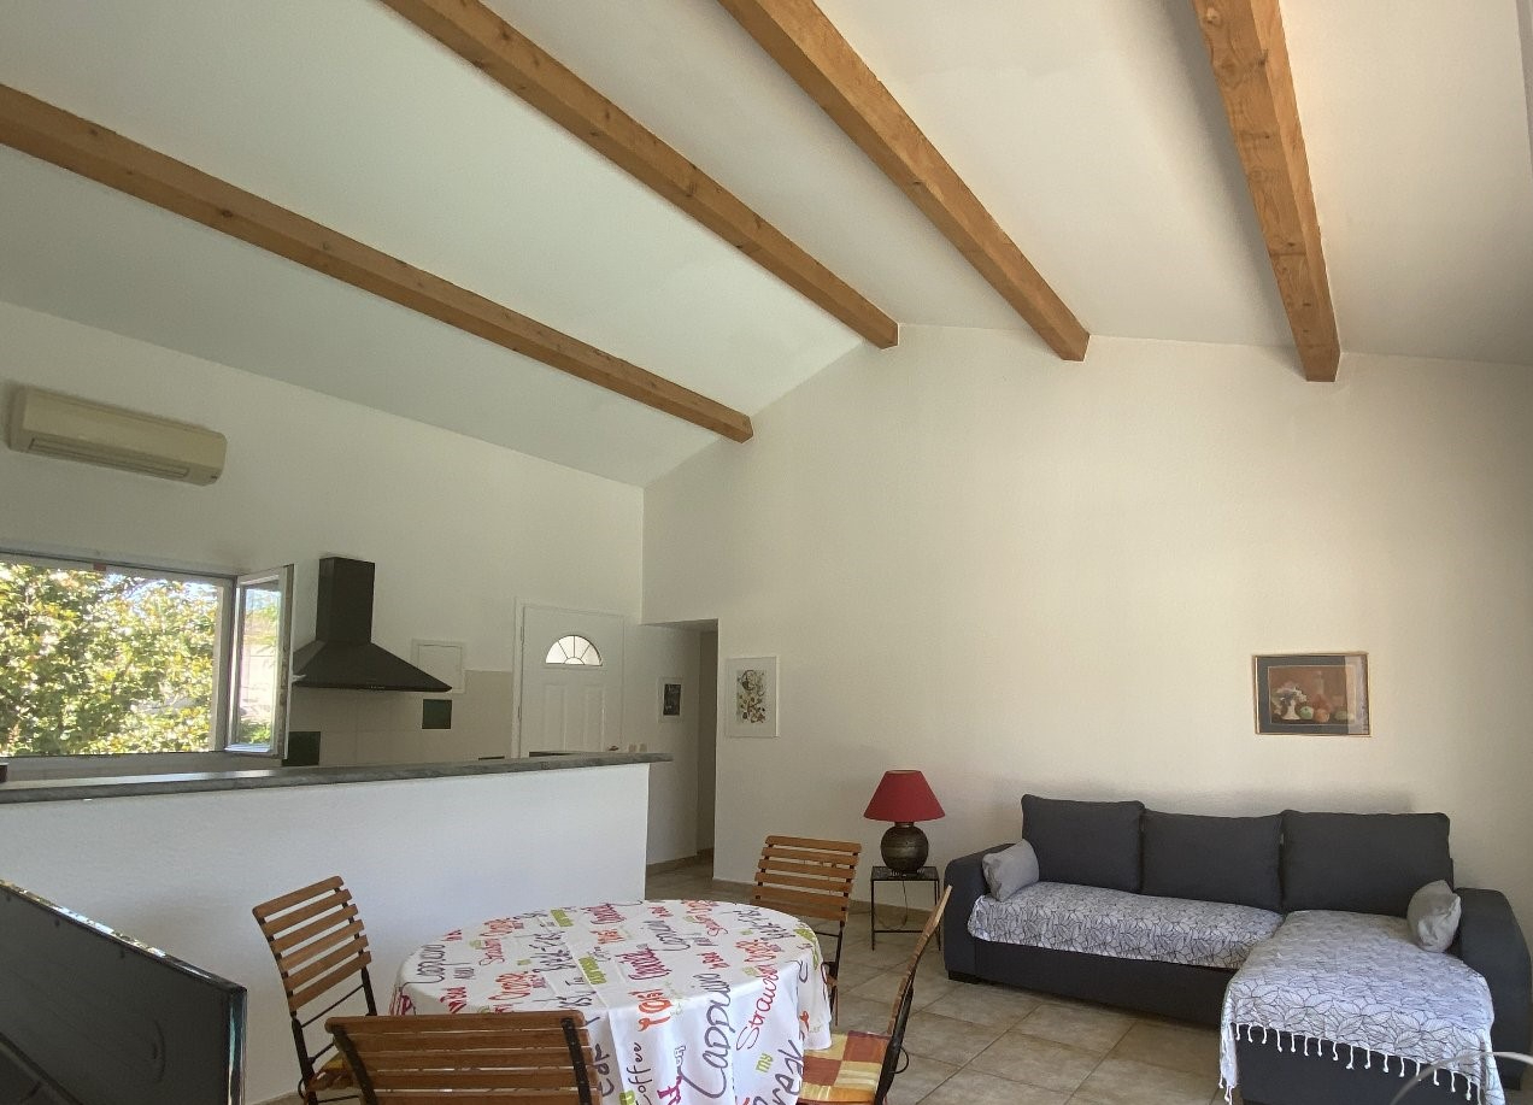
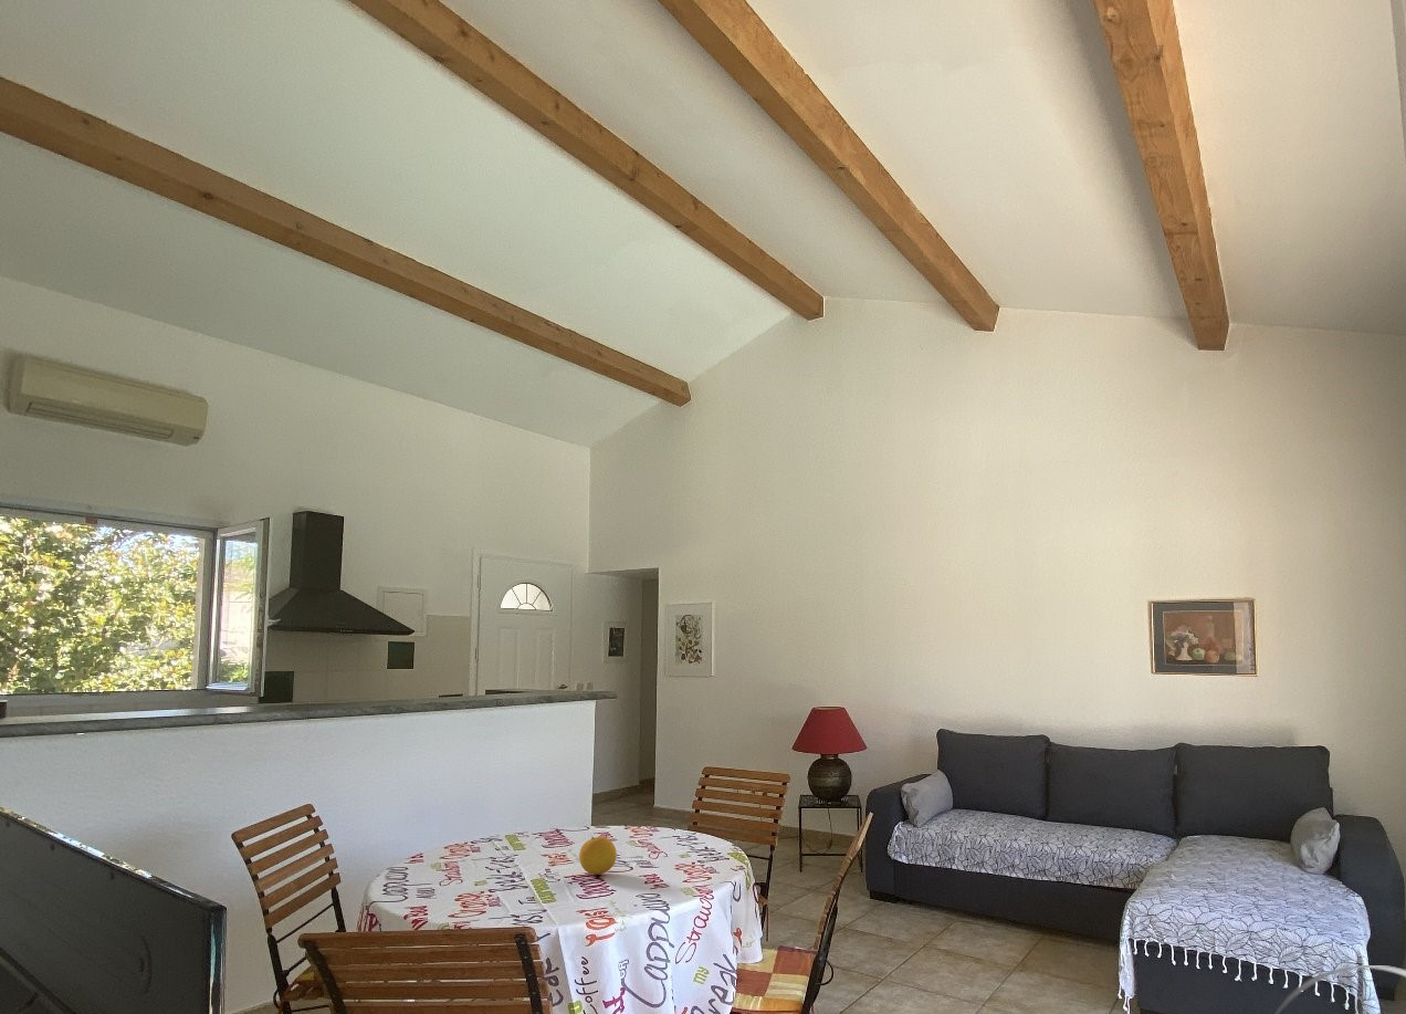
+ fruit (597, 855)
